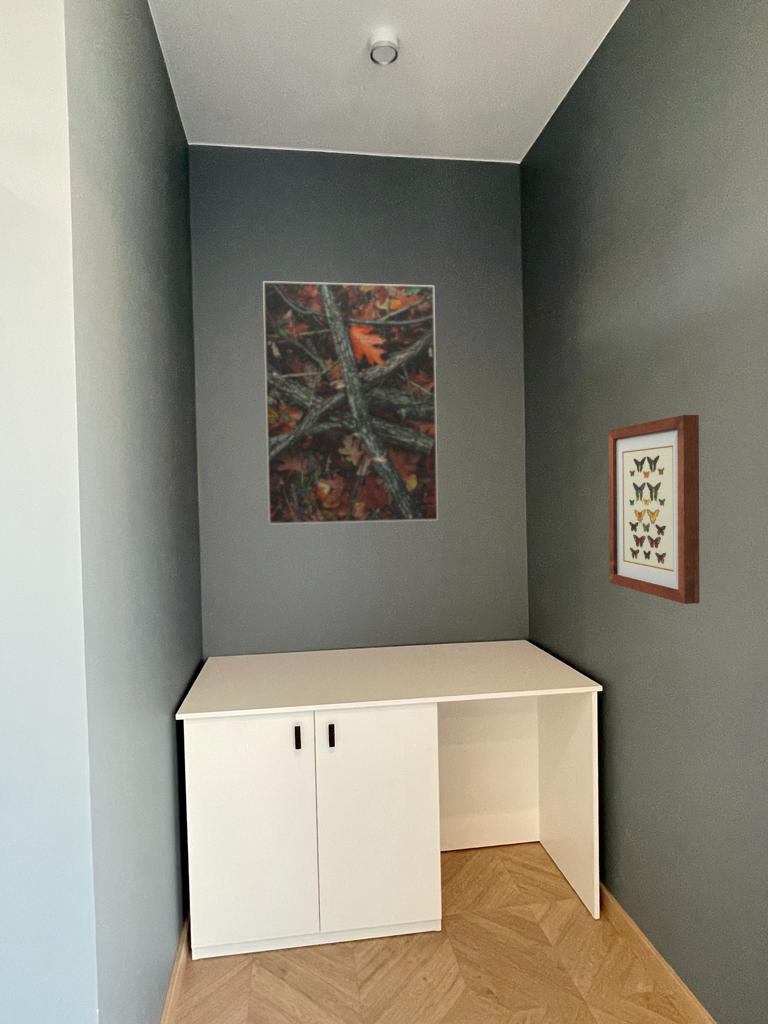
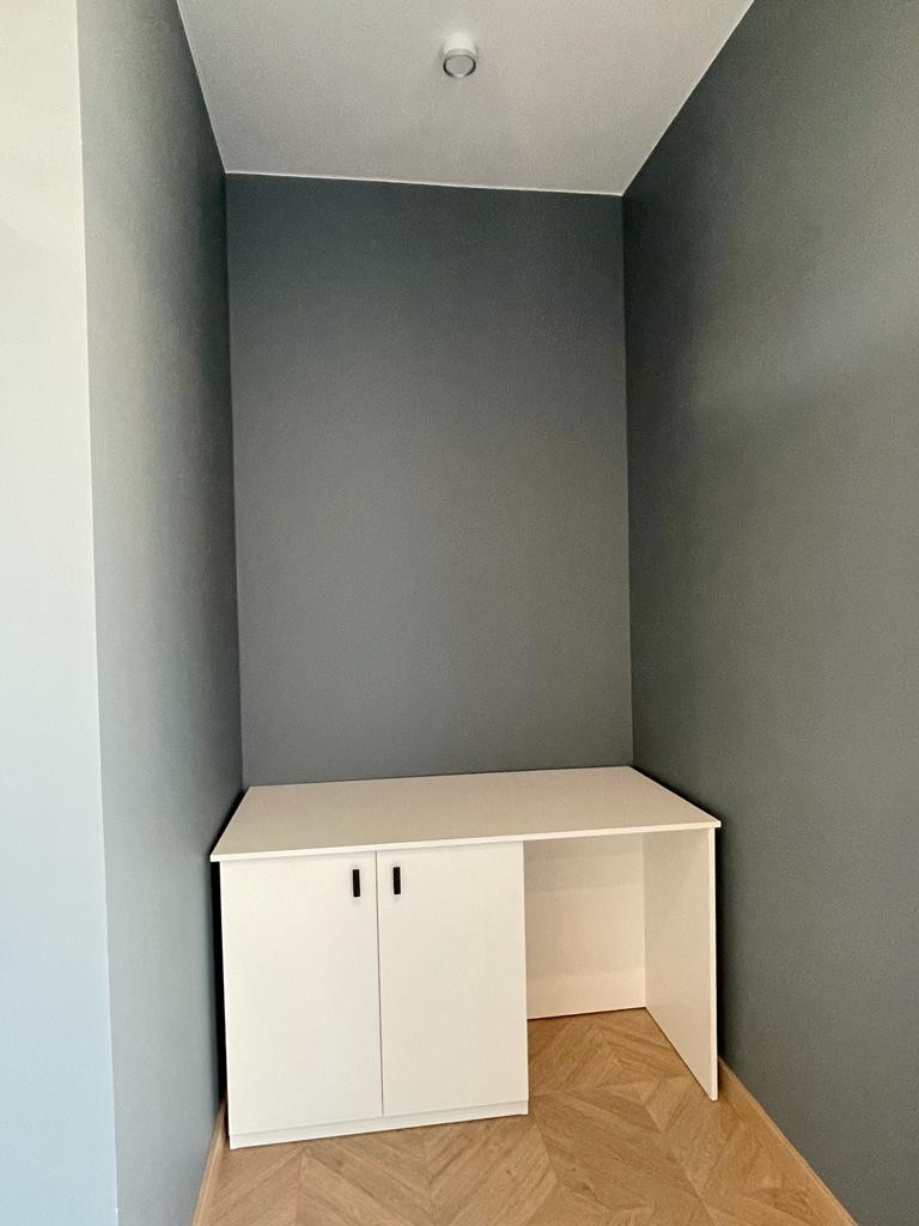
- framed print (352, 404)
- wall art (649, 507)
